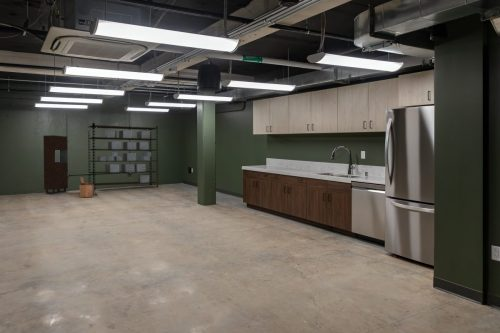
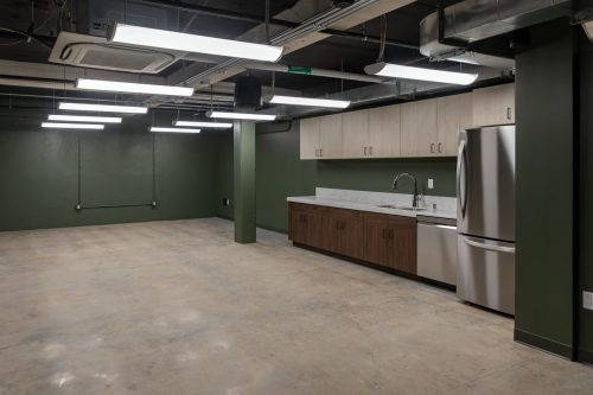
- shelving unit (123, 156)
- storage cabinet (55, 164)
- cardboard box (89, 186)
